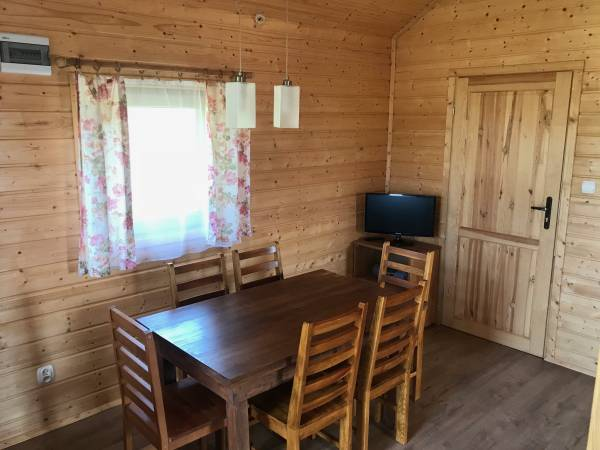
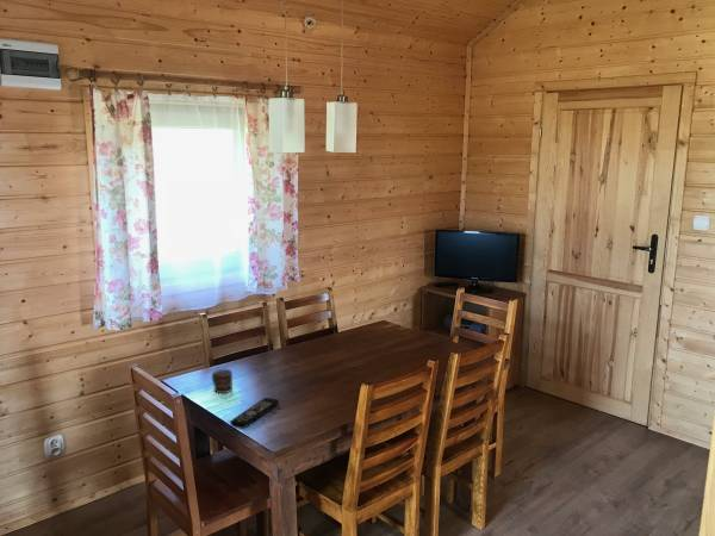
+ cup (220, 380)
+ remote control (255, 412)
